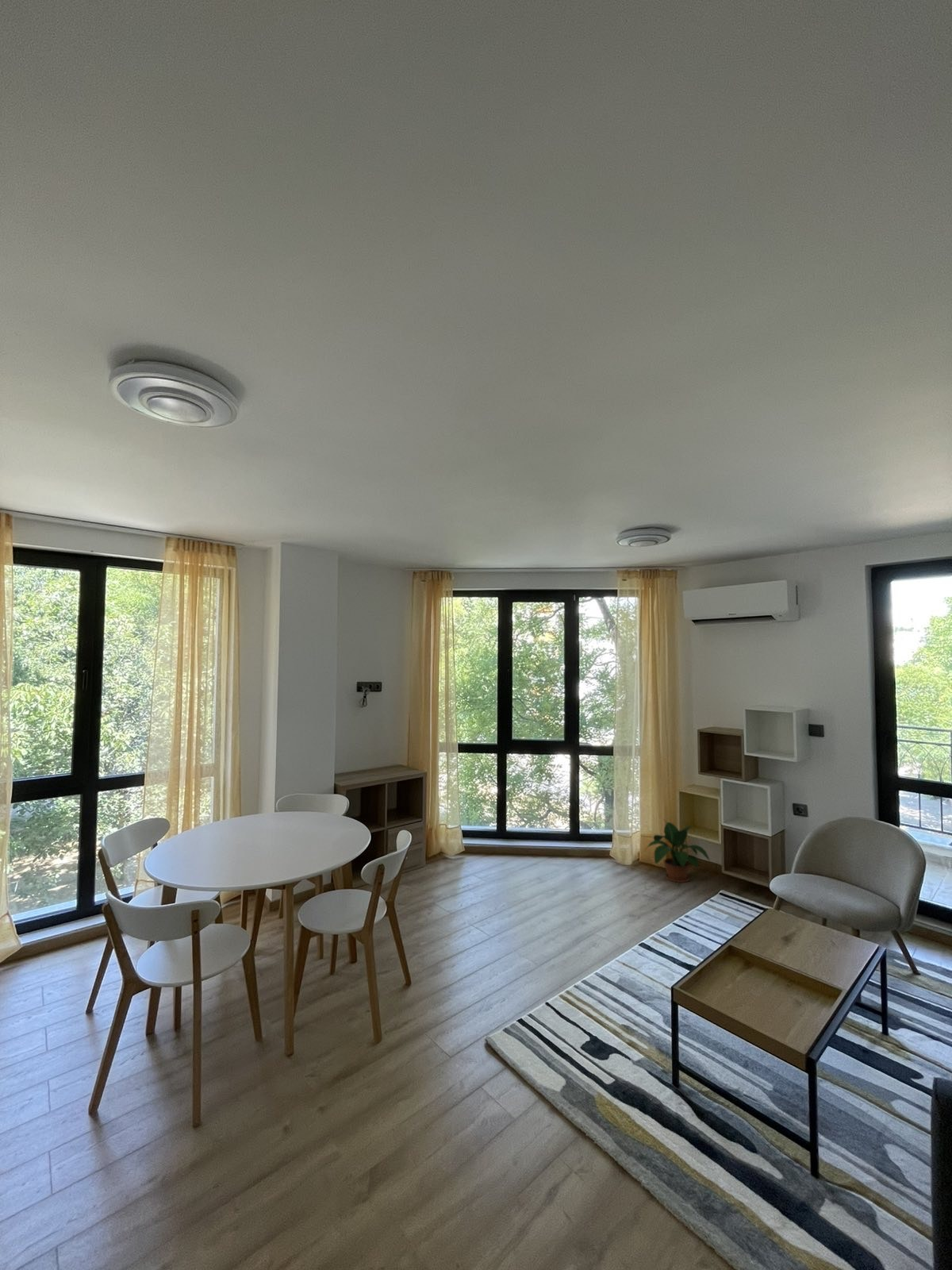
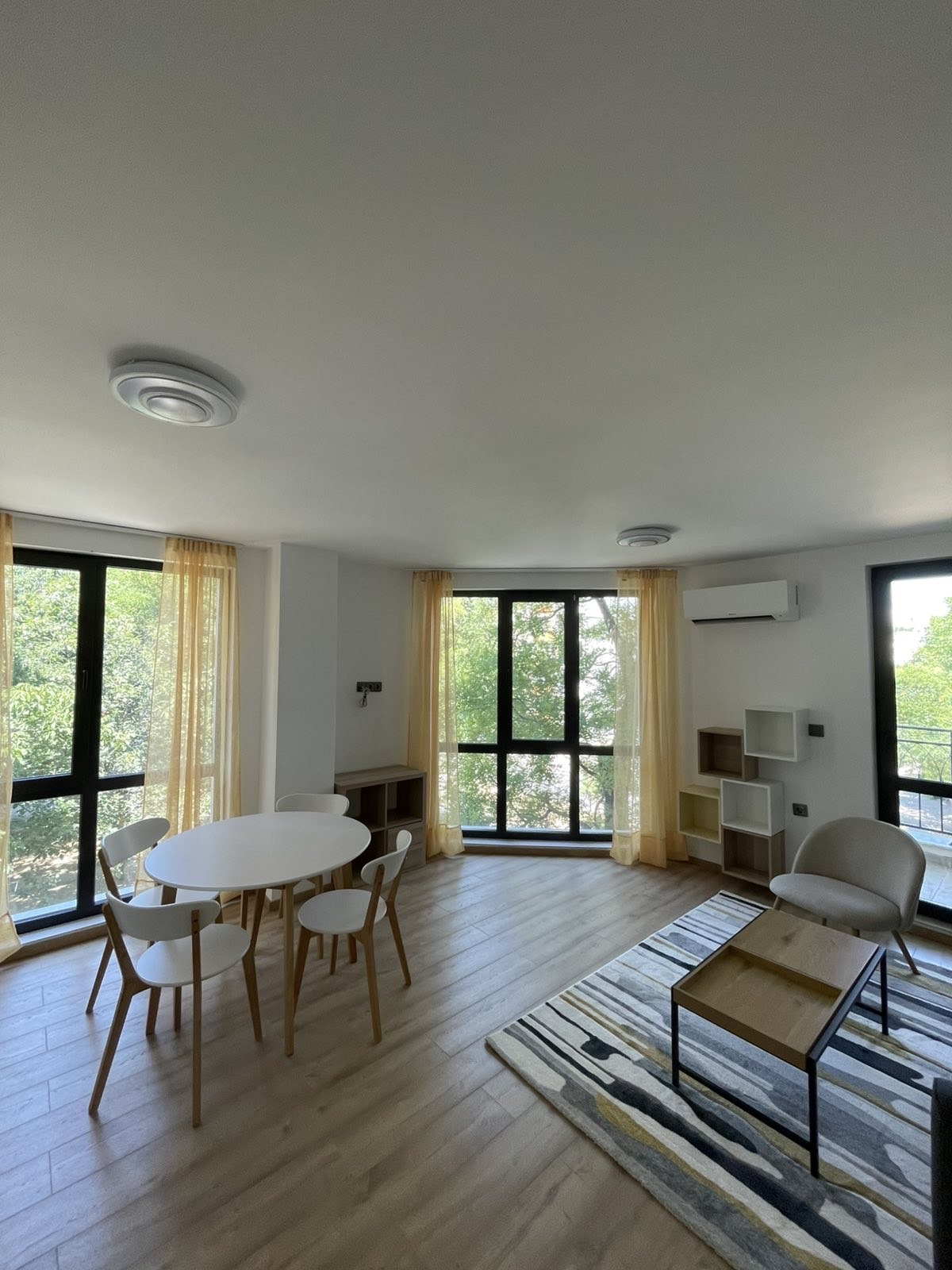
- potted plant (675, 845)
